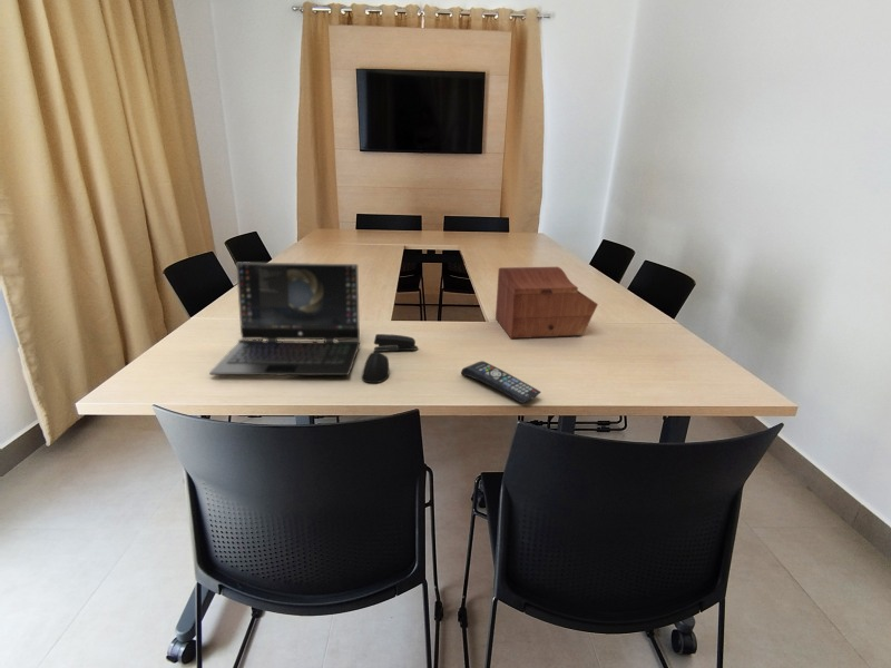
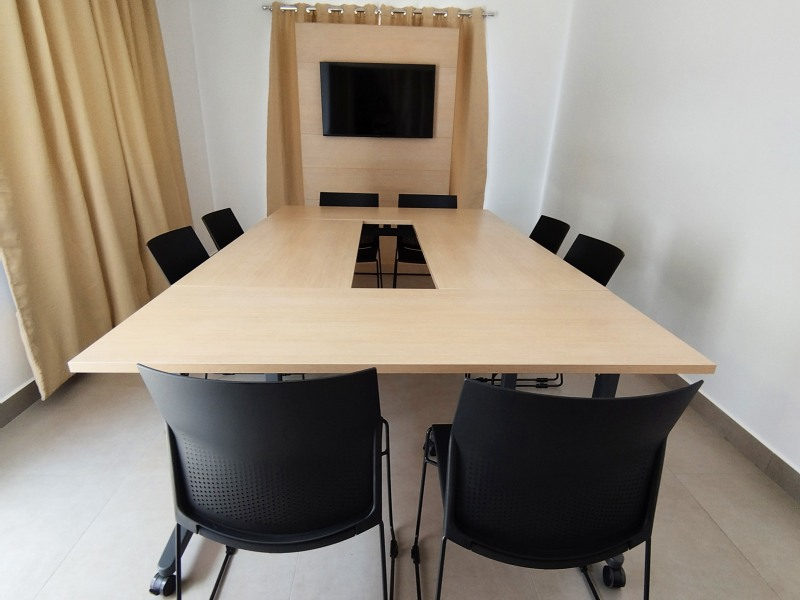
- remote control (498, 380)
- sewing box (546, 301)
- stapler (395, 341)
- computer mouse (375, 363)
- laptop (288, 317)
